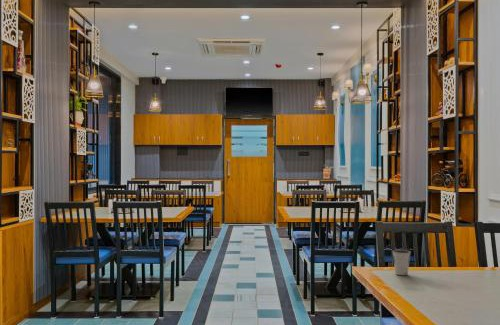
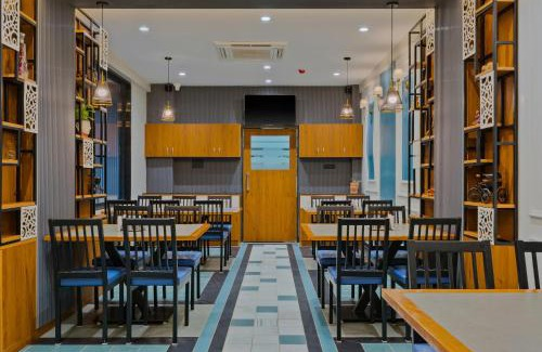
- dixie cup (401, 262)
